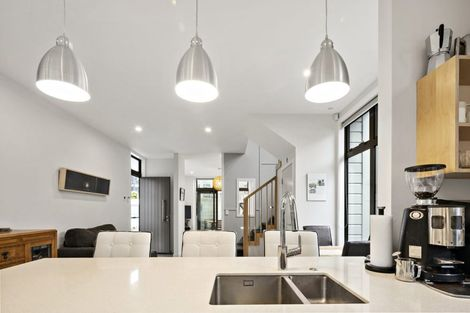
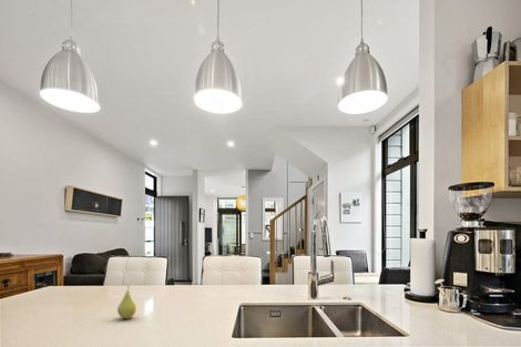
+ fruit (126, 302)
